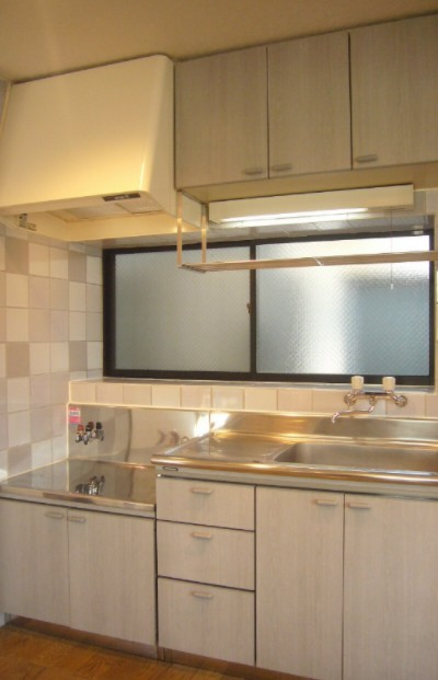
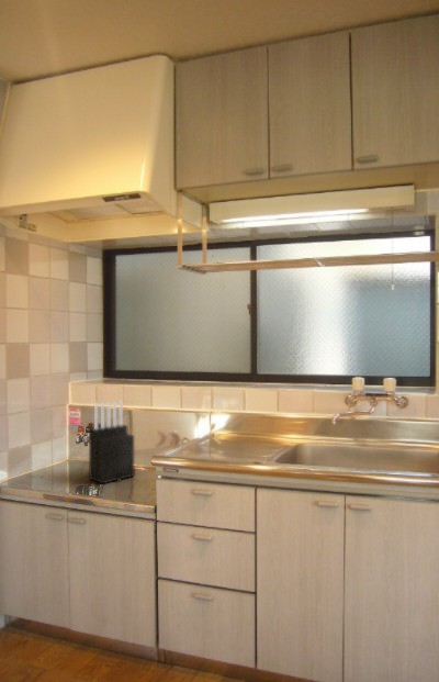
+ knife block (113, 440)
